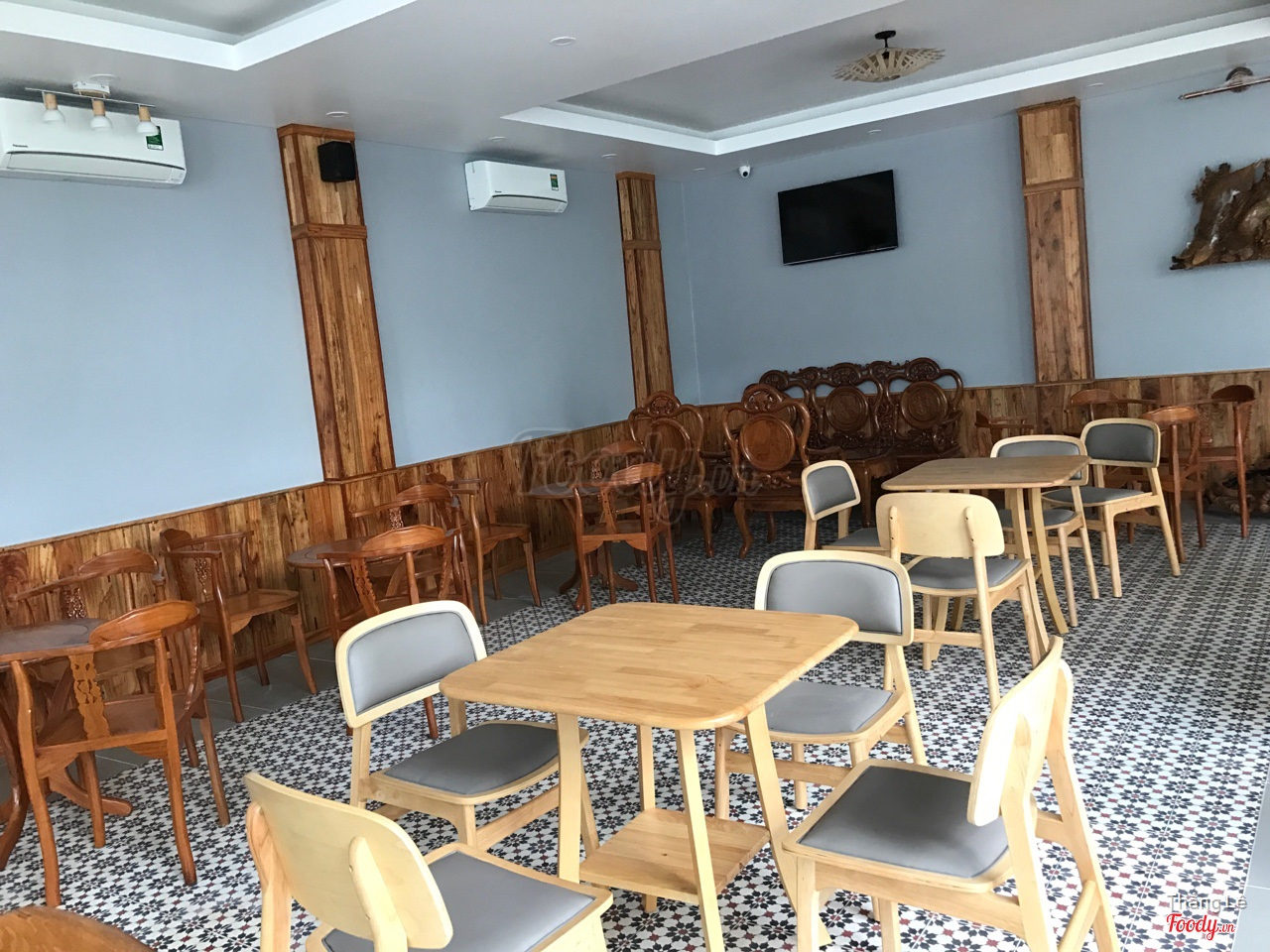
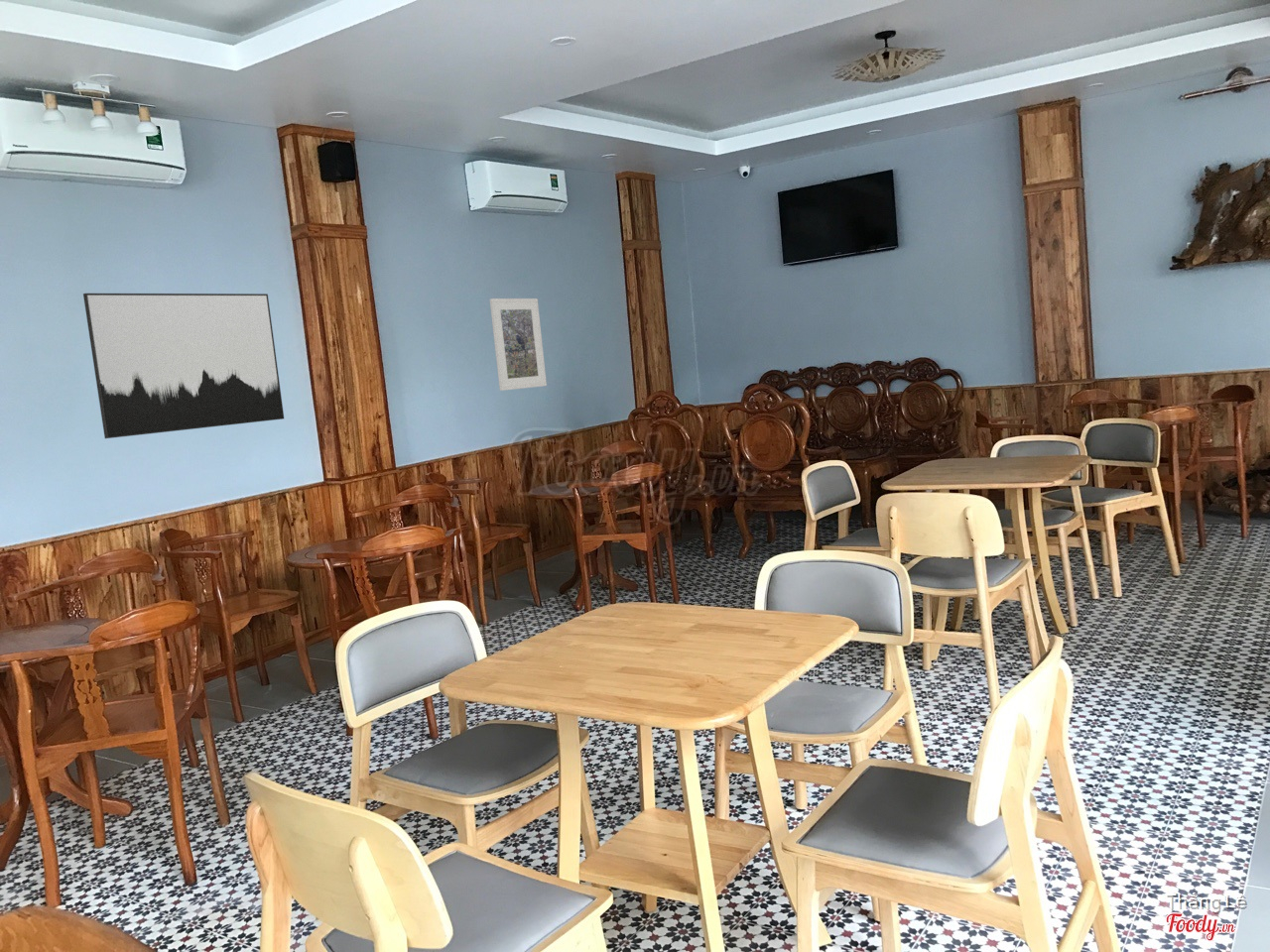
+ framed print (519, 343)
+ wall art (191, 361)
